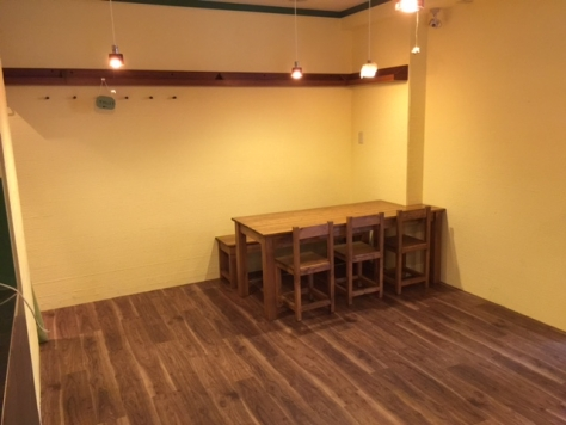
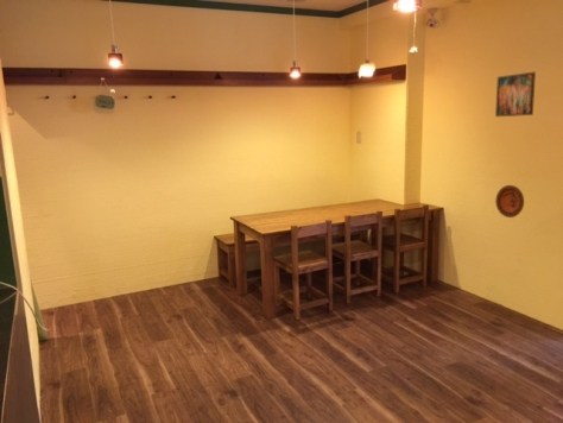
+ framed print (514, 95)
+ decorative plate (510, 201)
